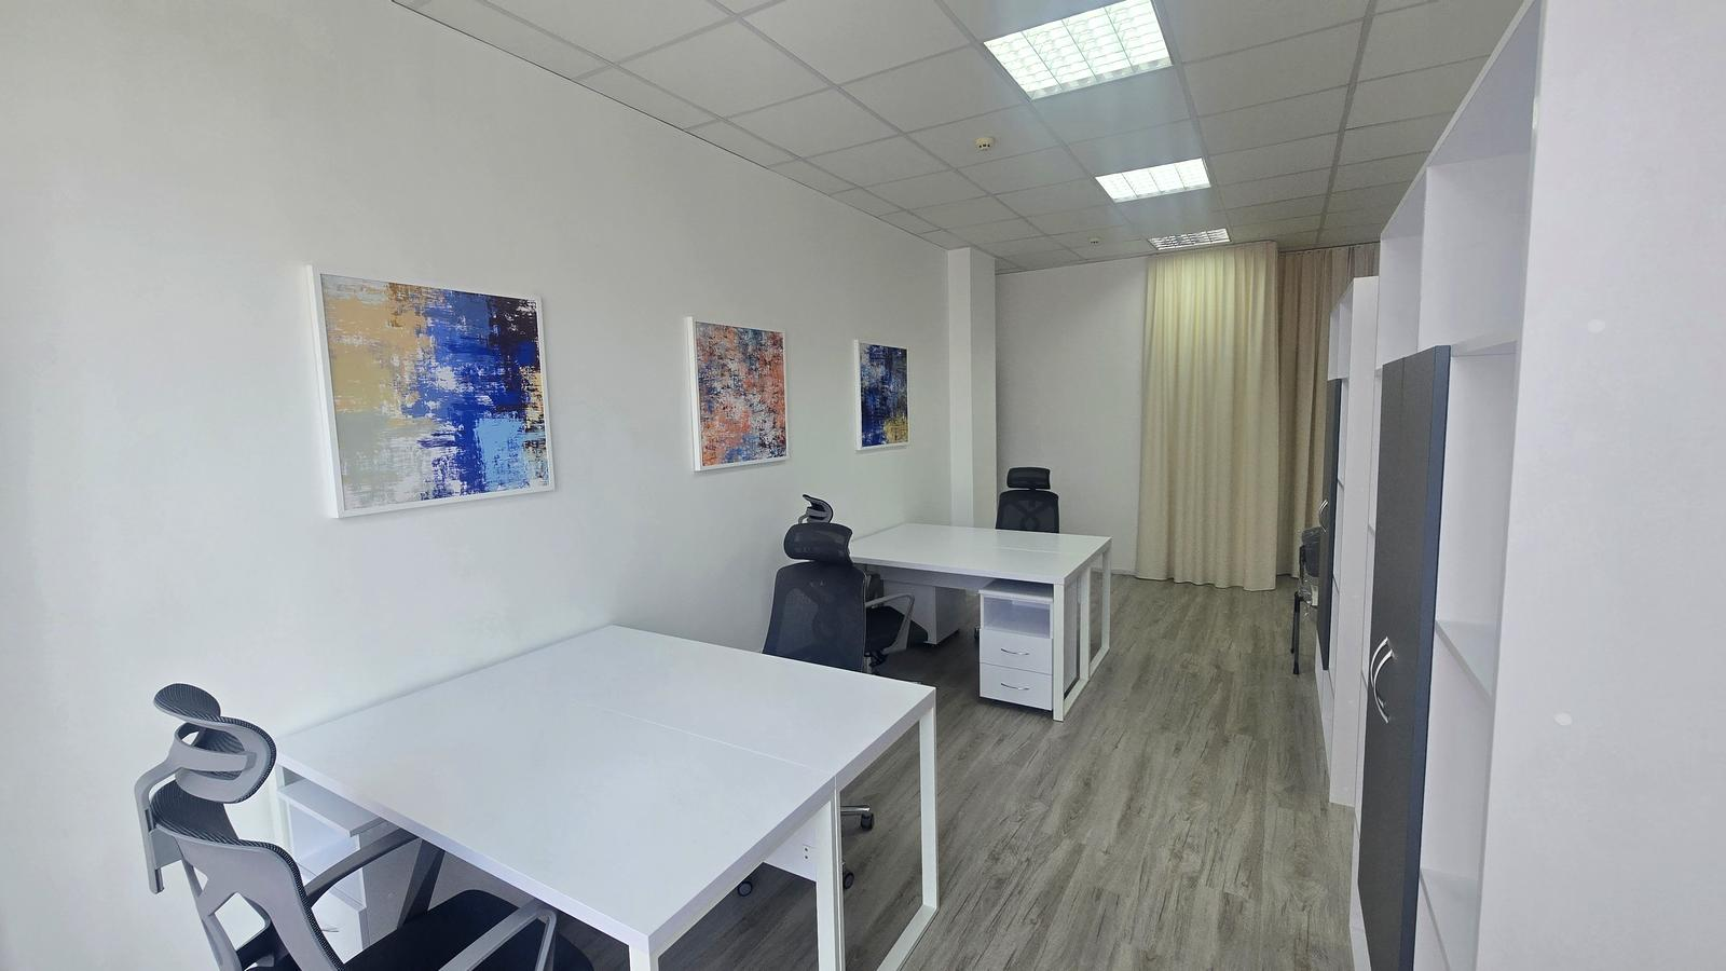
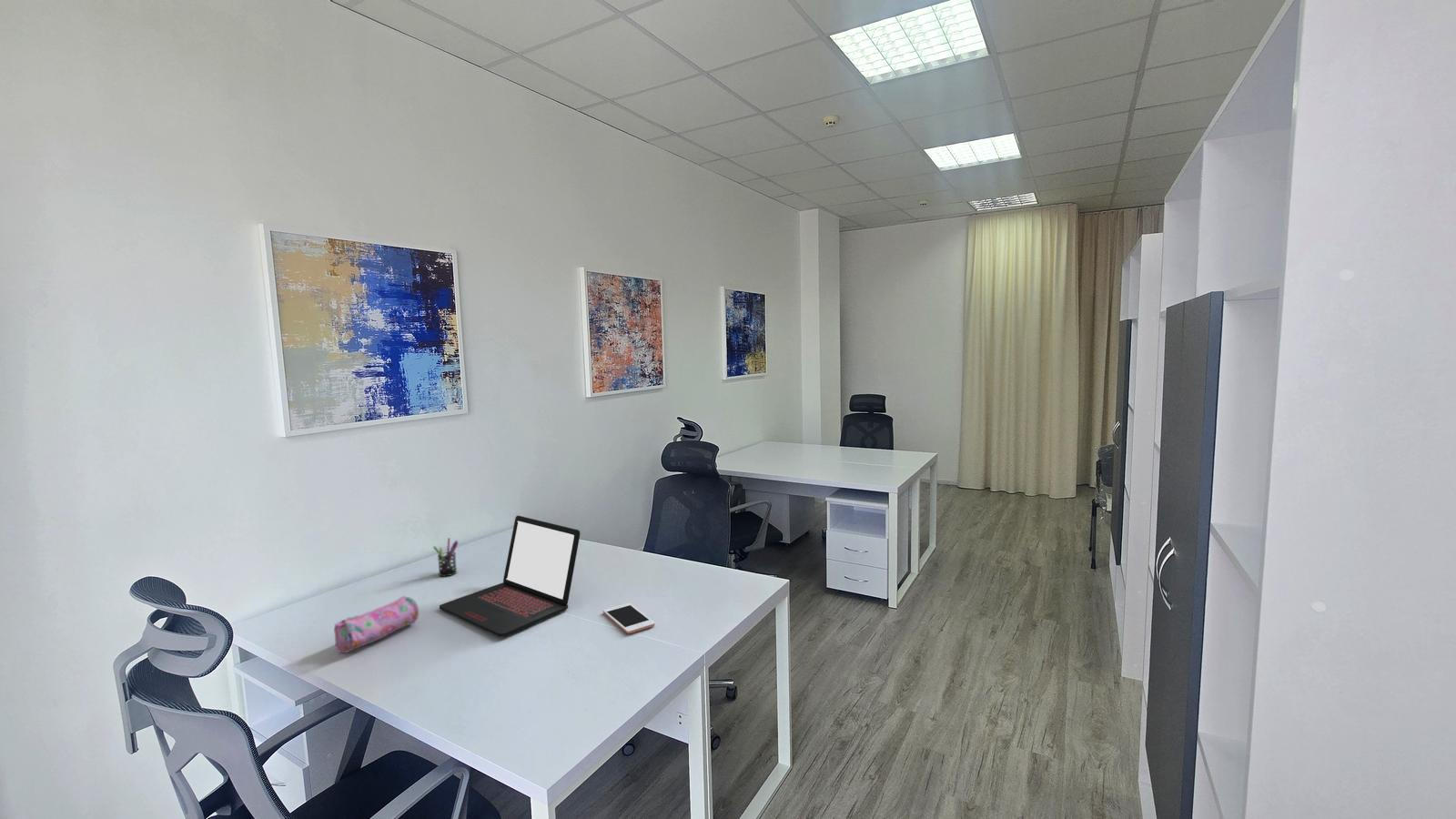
+ pencil case (377, 622)
+ cell phone (628, 617)
+ laptop (510, 570)
+ pen holder (445, 556)
